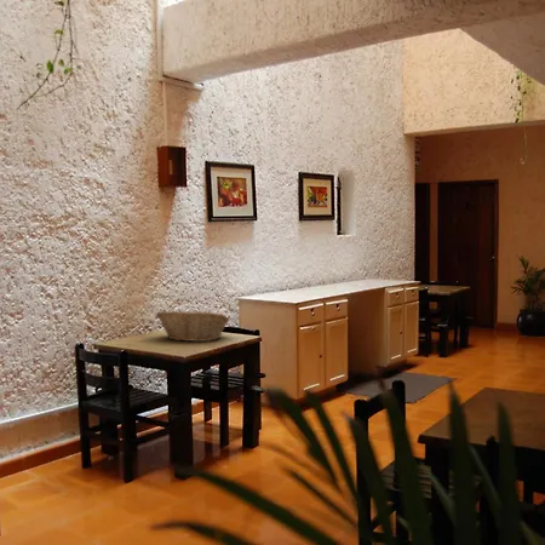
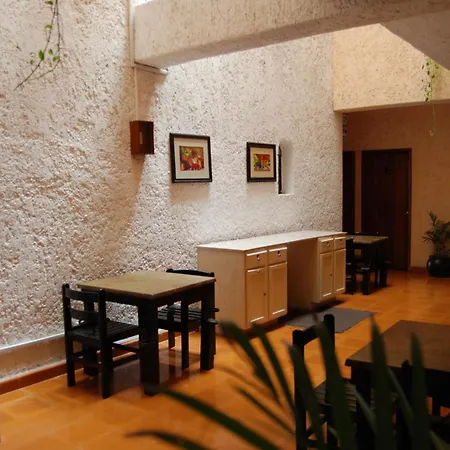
- fruit basket (193, 322)
